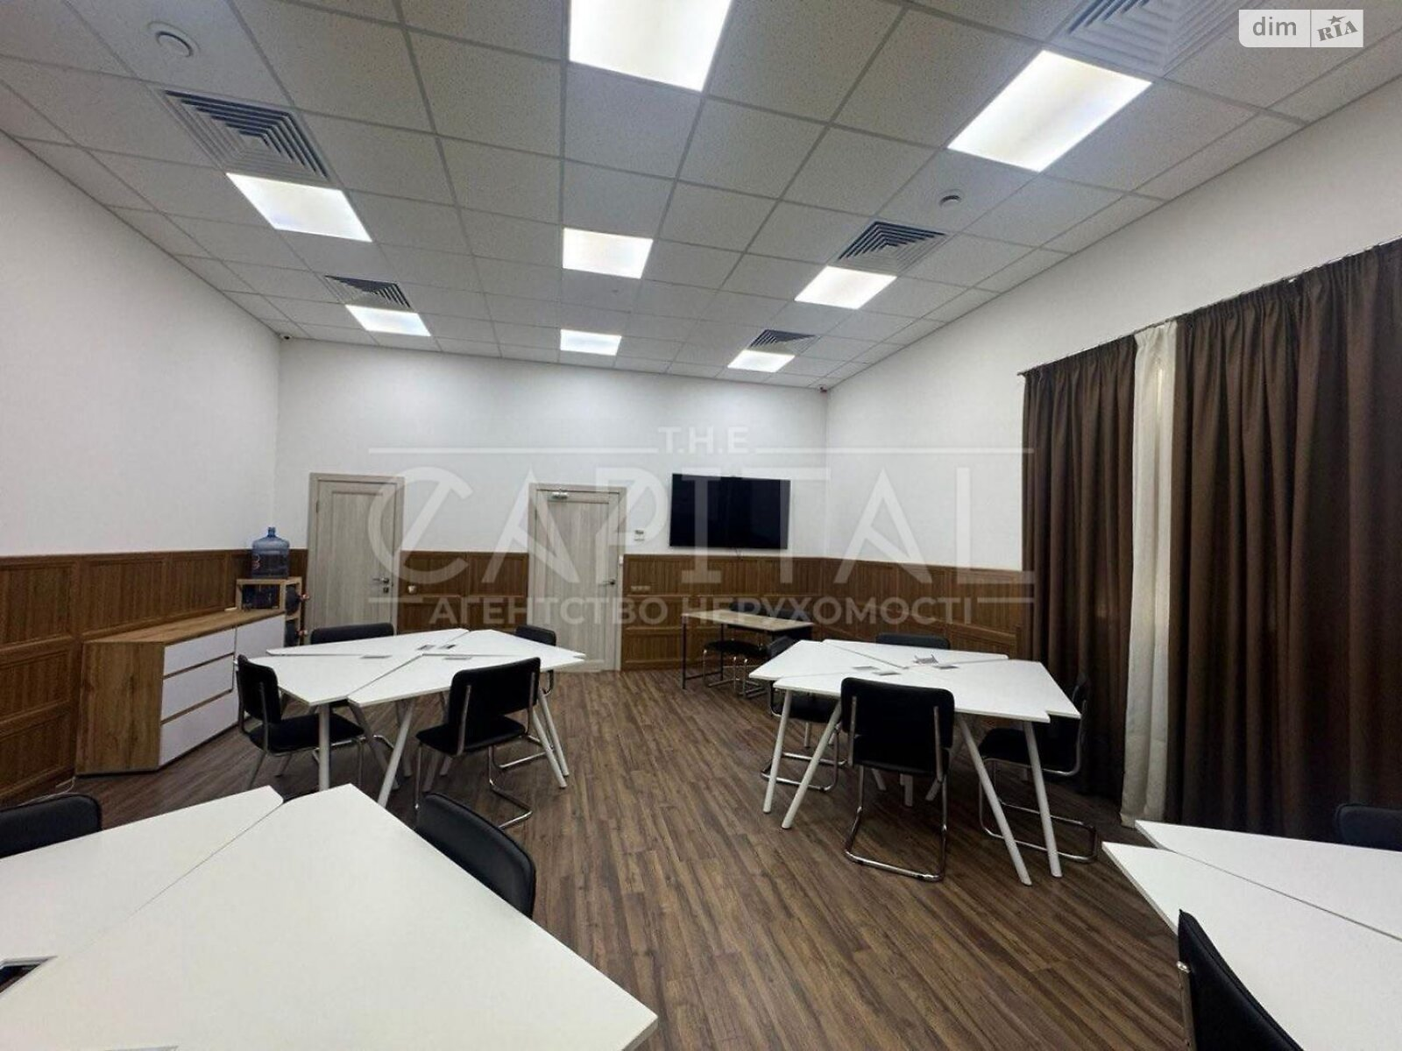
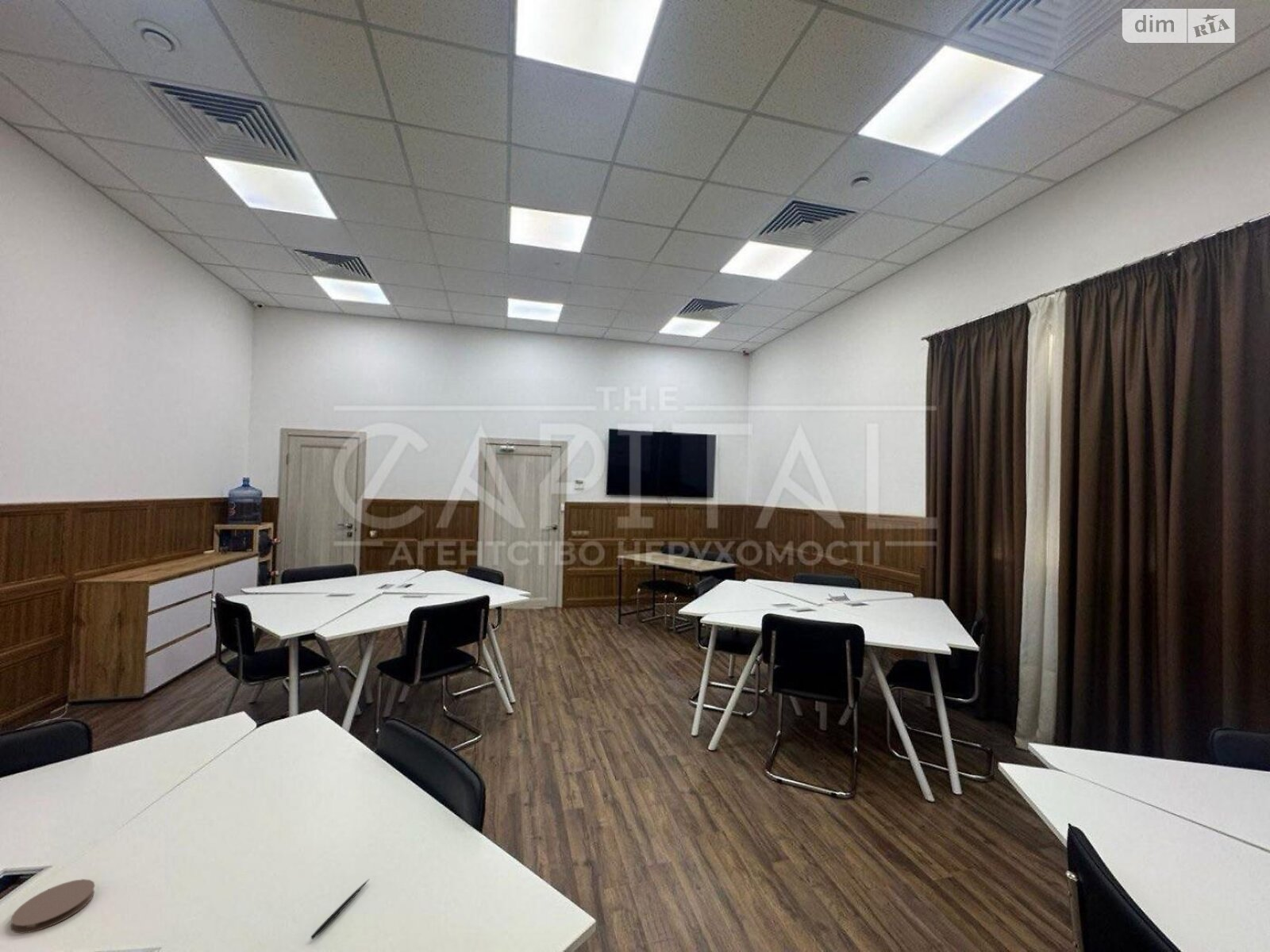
+ pen (343, 905)
+ coaster (54, 904)
